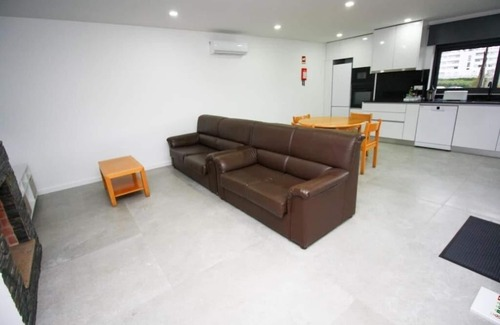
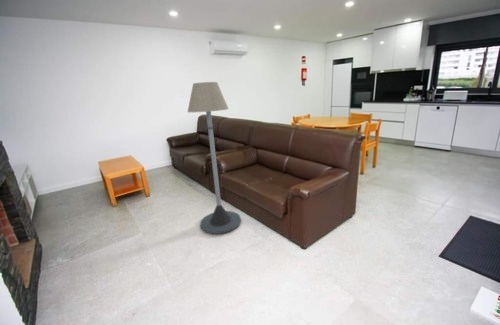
+ floor lamp (213, 158)
